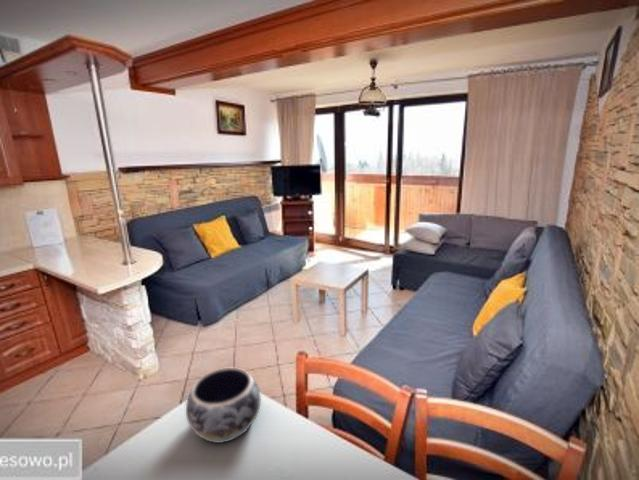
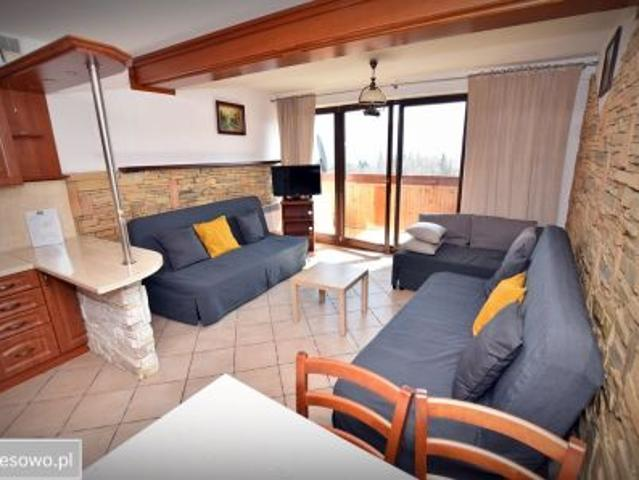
- decorative bowl (224, 403)
